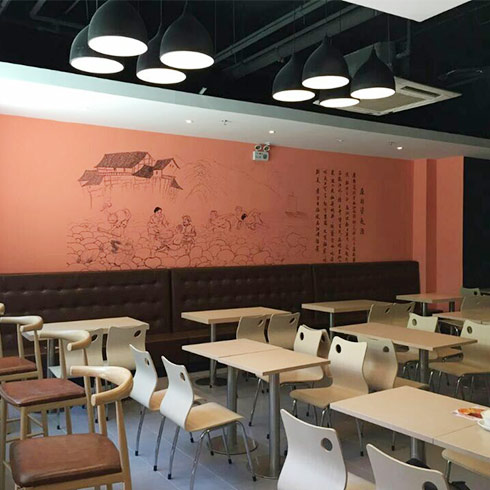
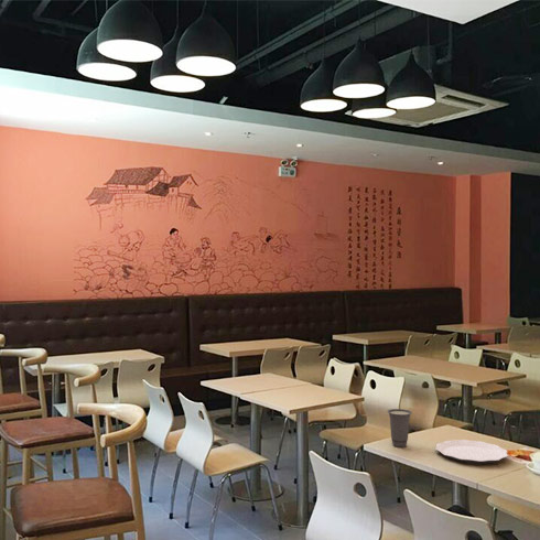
+ cup (399, 428)
+ plate (471, 452)
